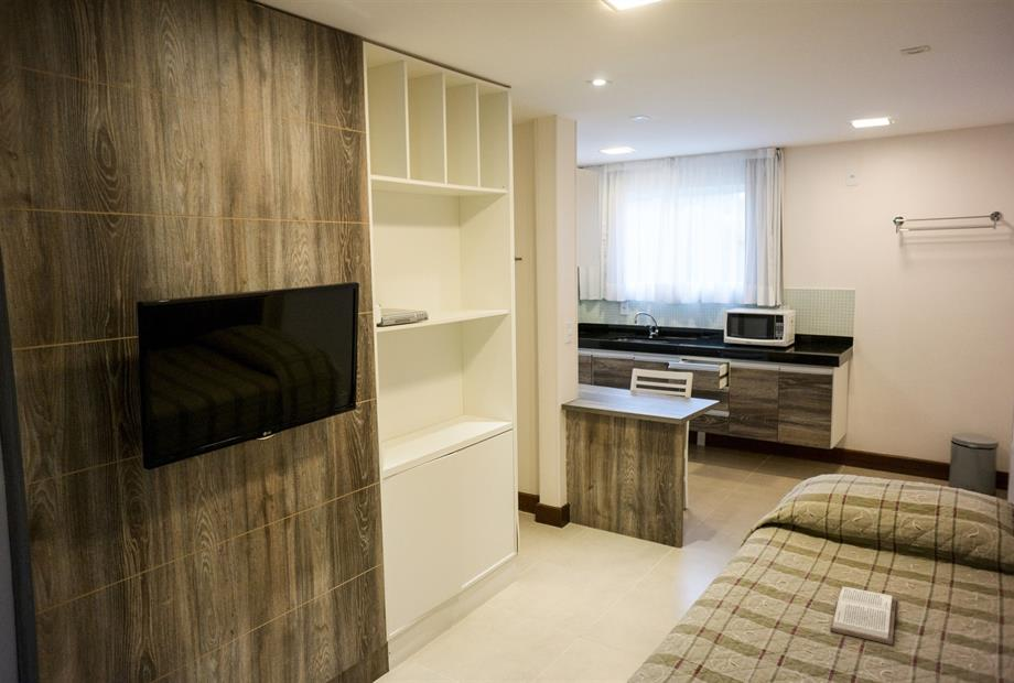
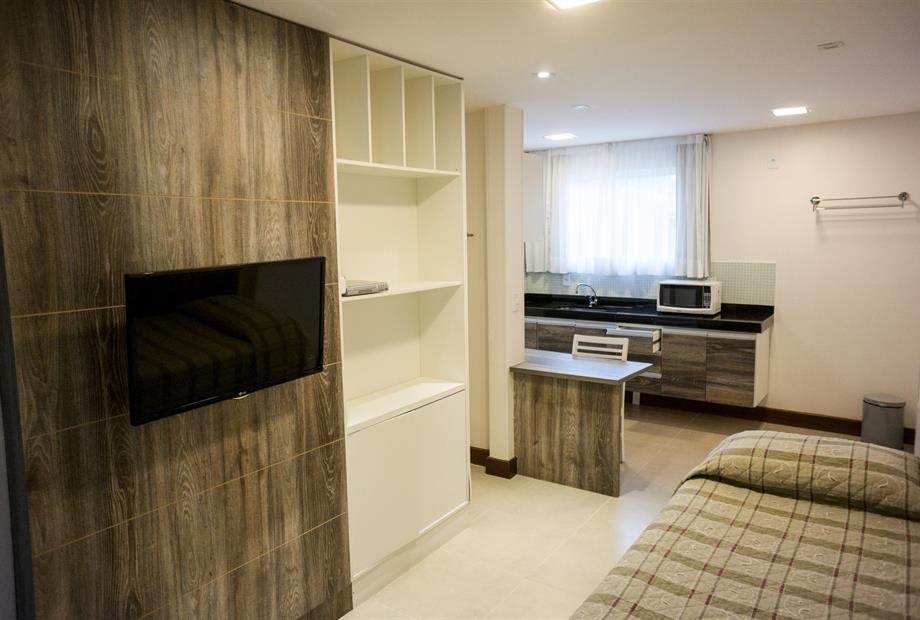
- book (864, 609)
